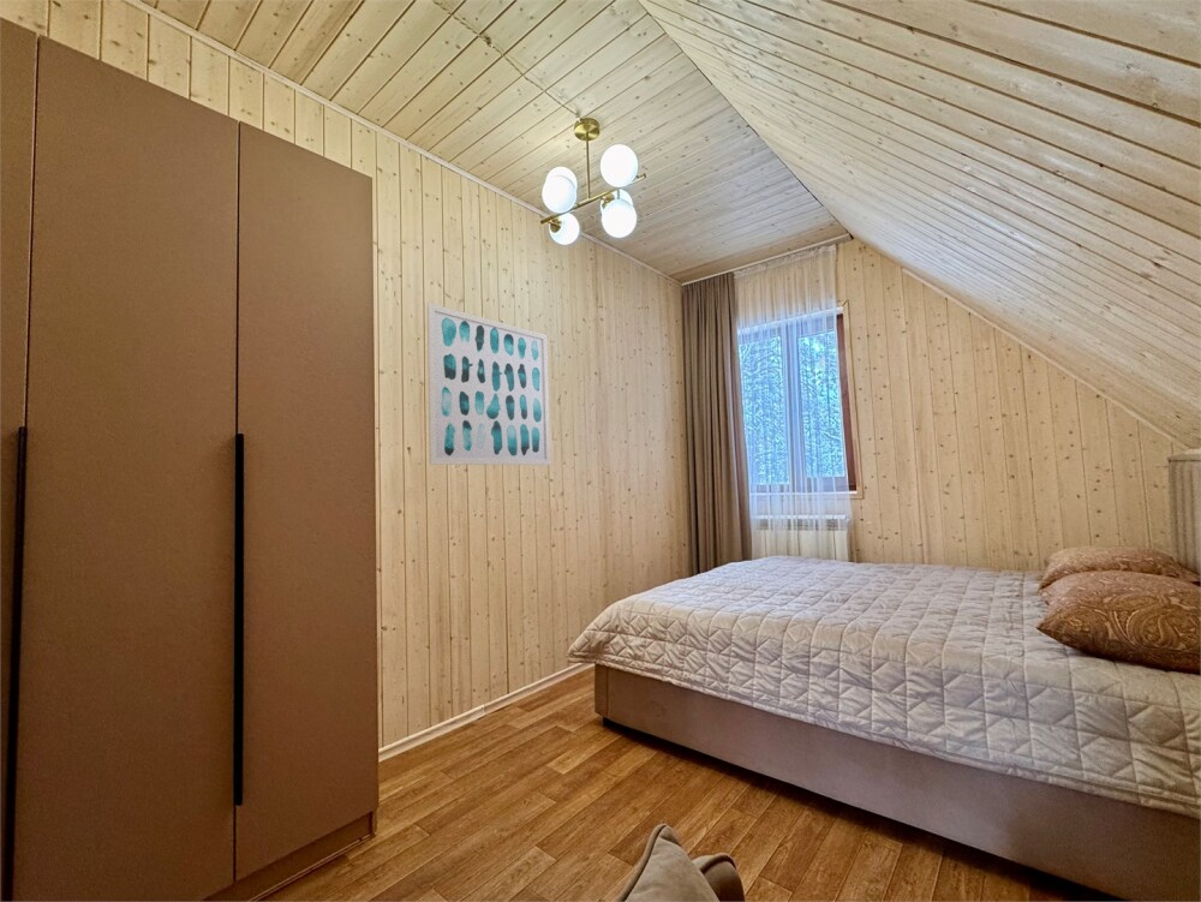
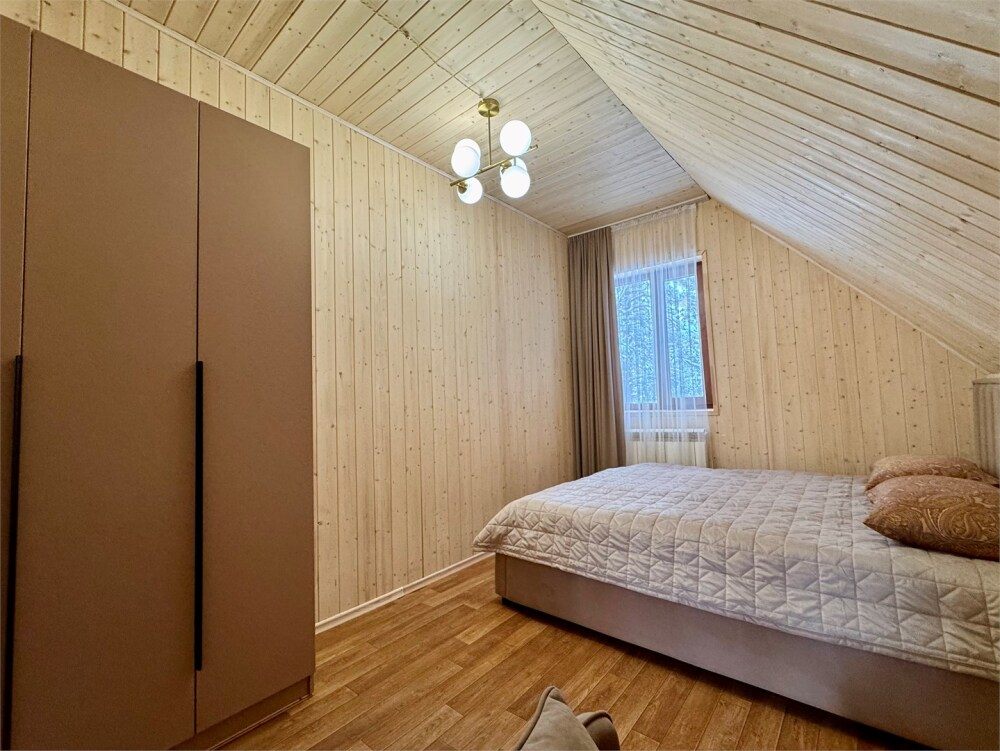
- wall art (495, 392)
